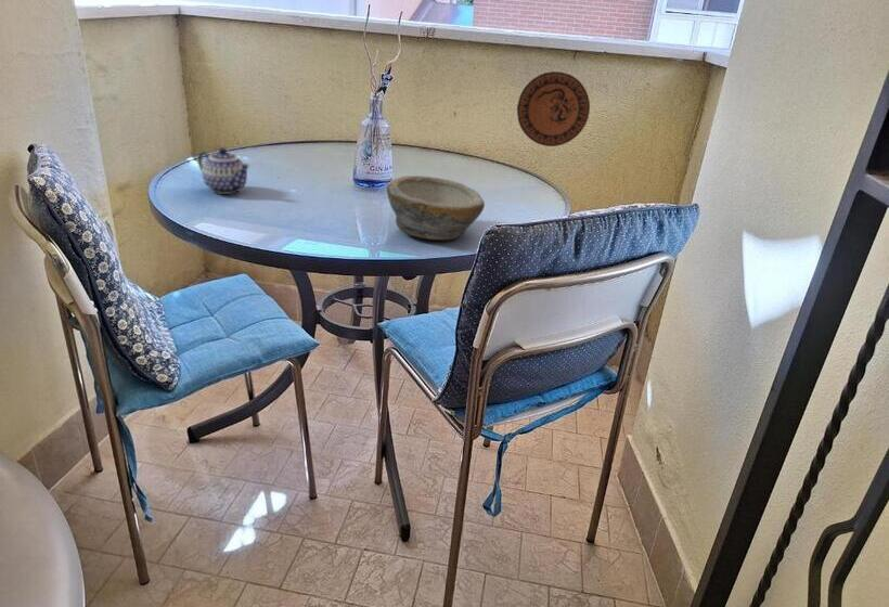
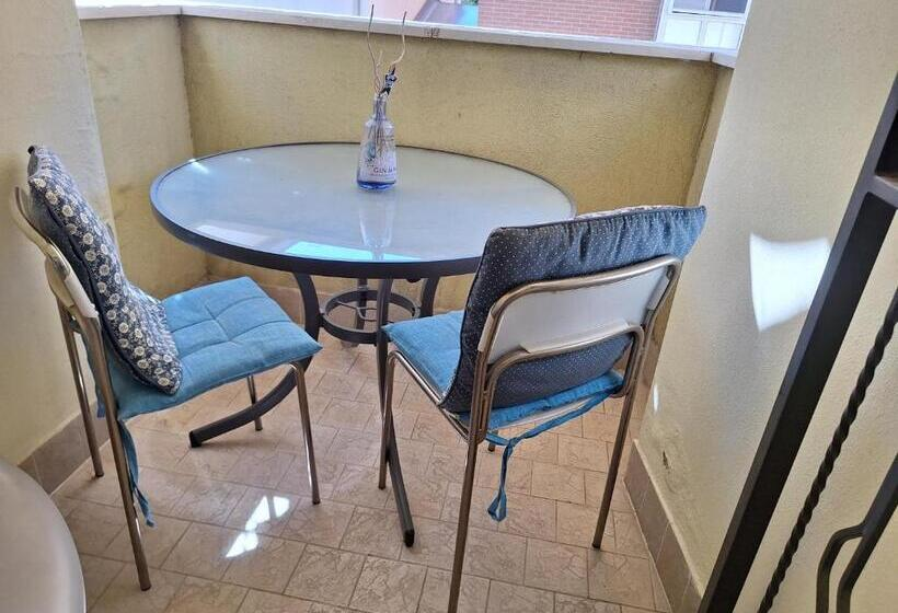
- bowl (435, 208)
- decorative plate (553, 109)
- teapot (223, 169)
